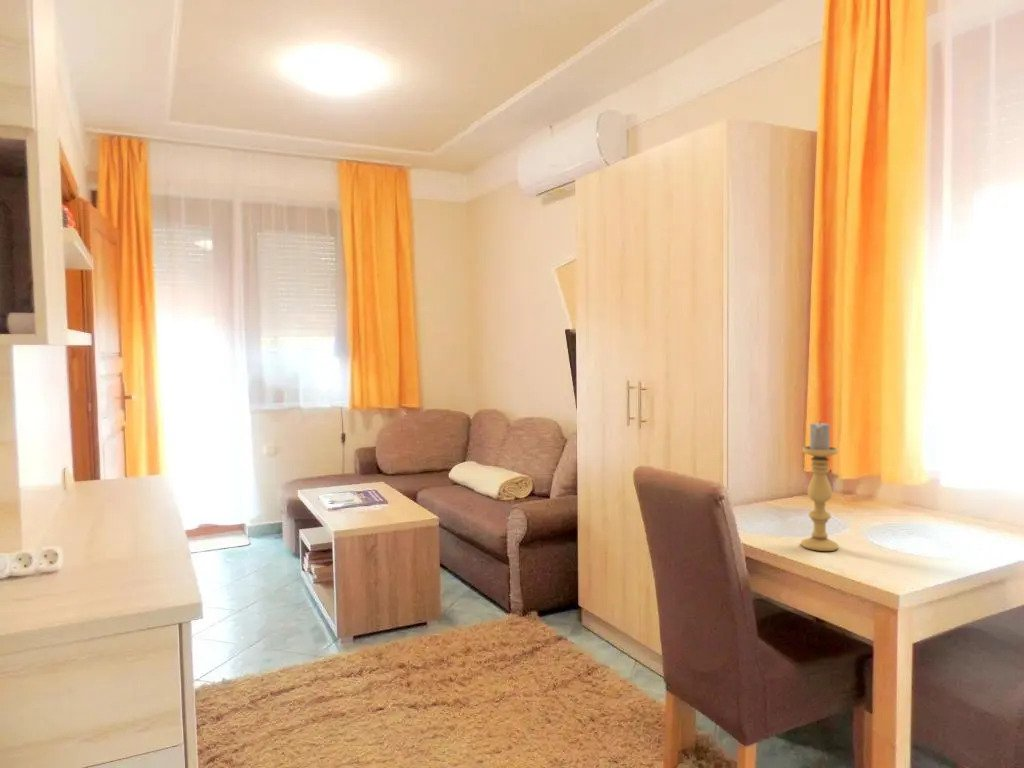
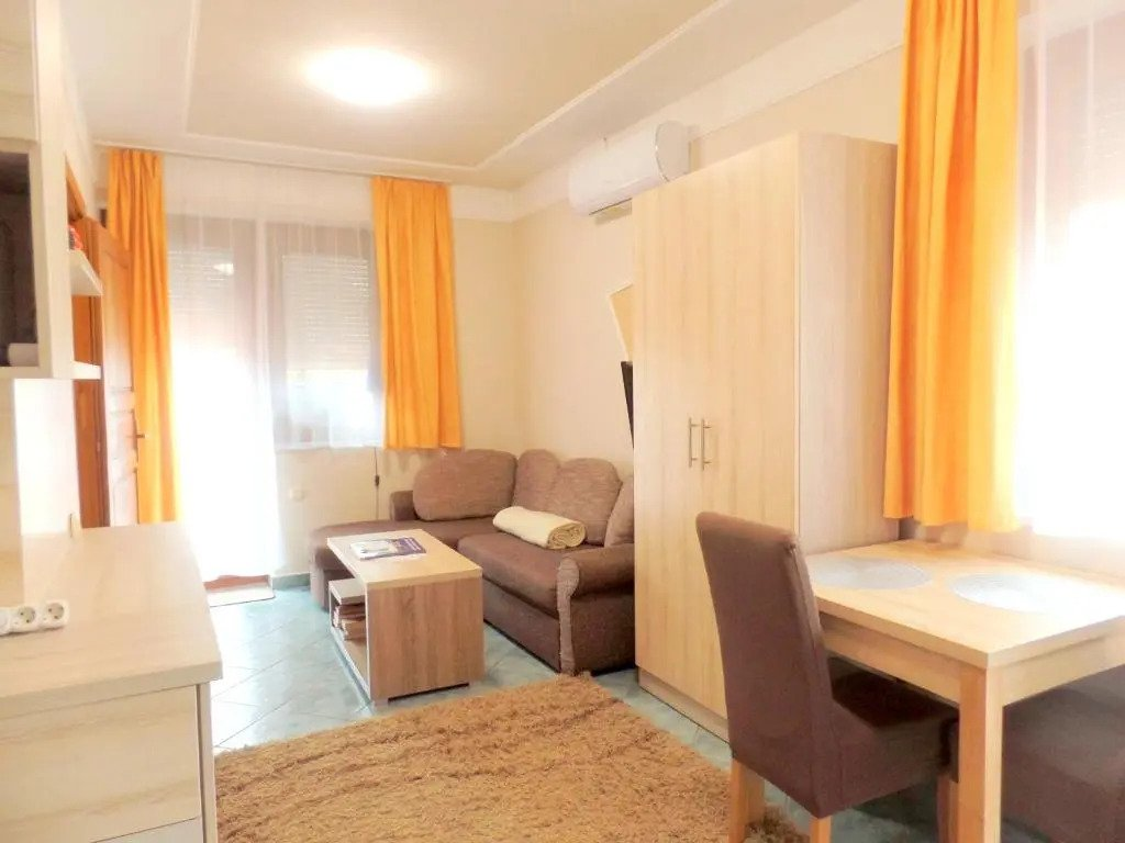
- candle holder (819, 483)
